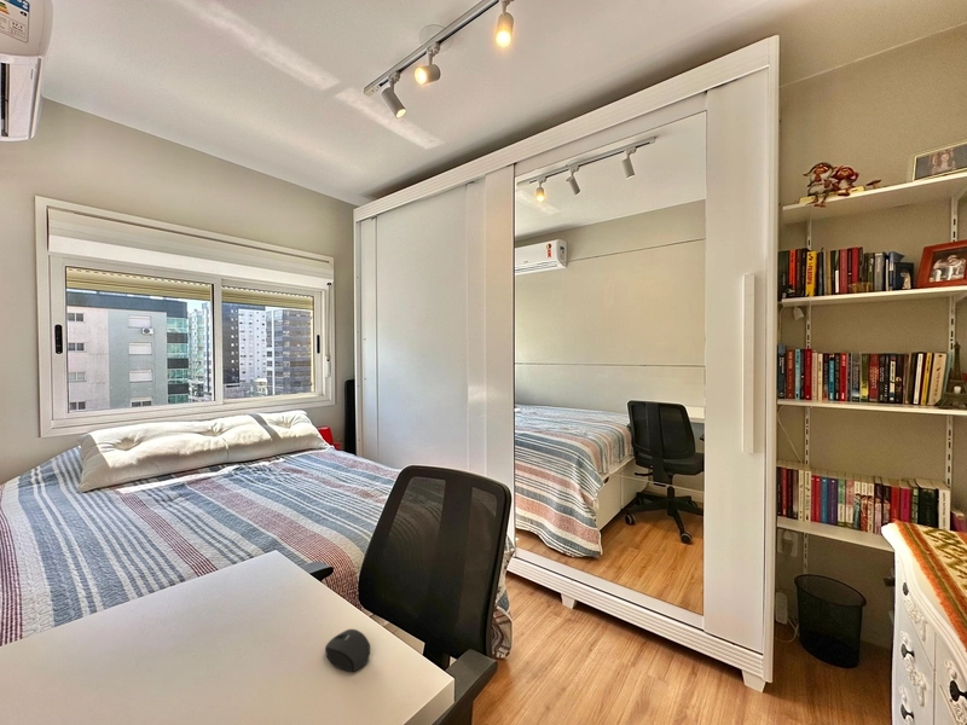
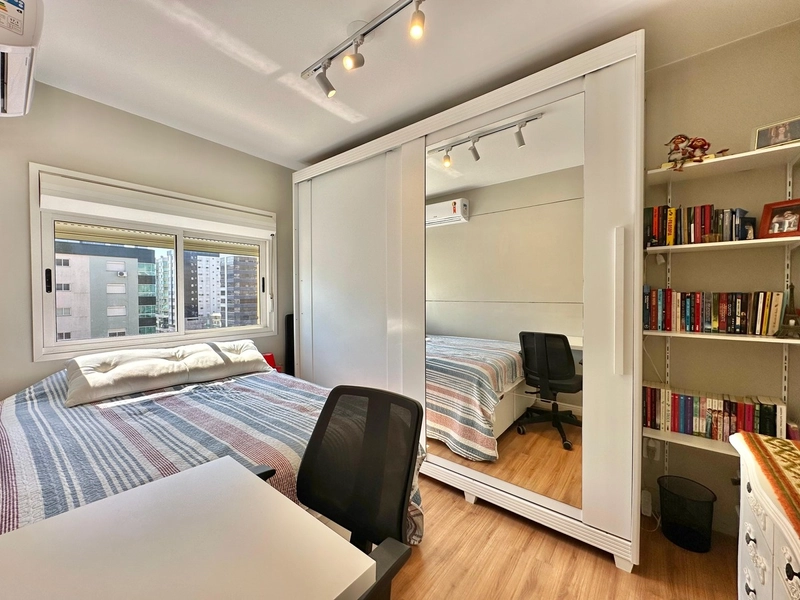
- mouse (347, 646)
